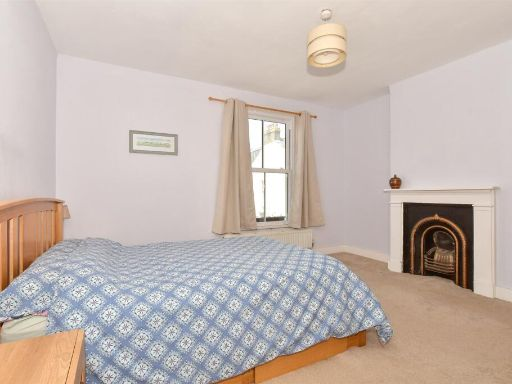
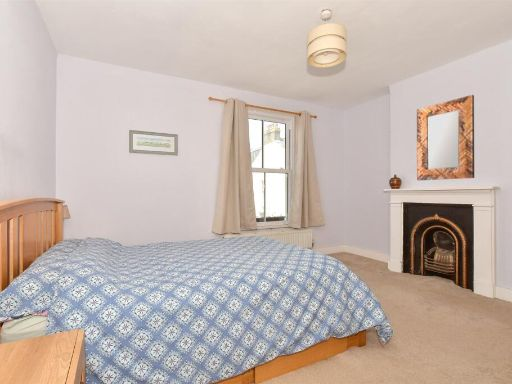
+ home mirror (443, 141)
